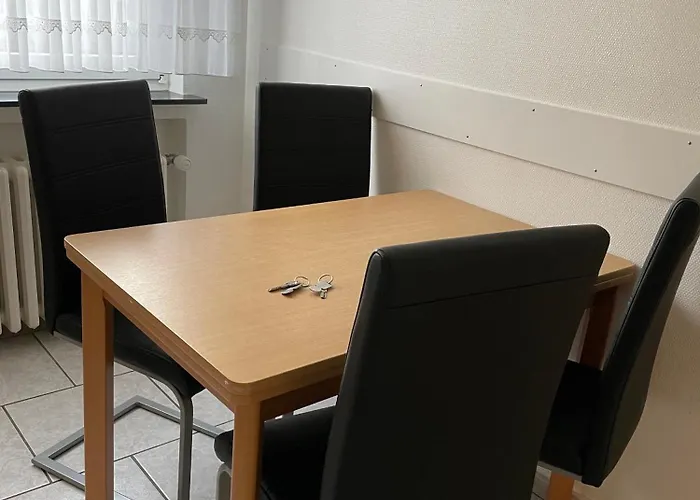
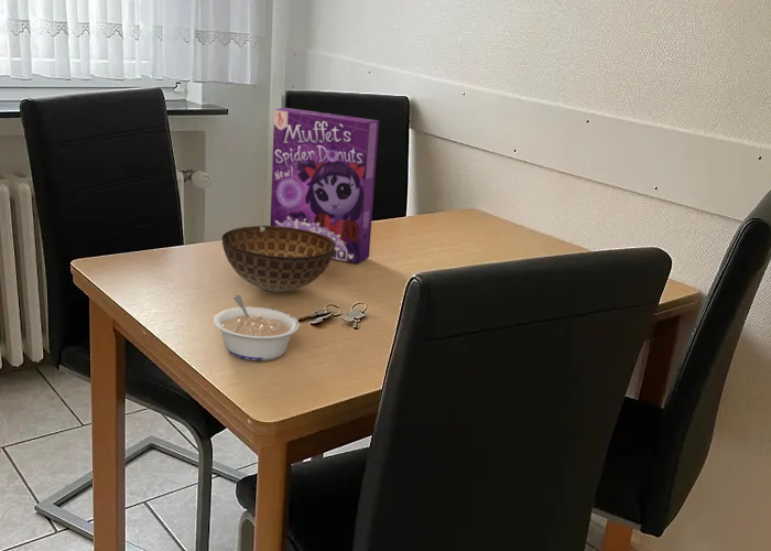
+ bowl (279, 263)
+ cereal box (322, 184)
+ legume (252, 332)
